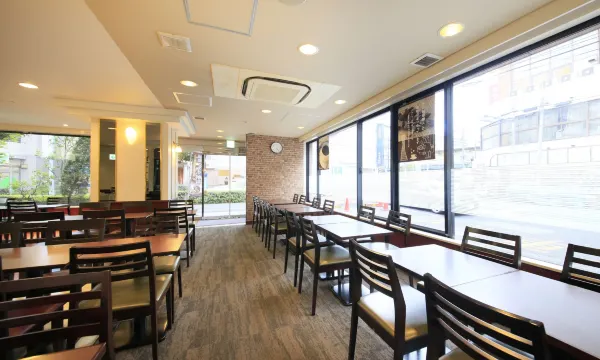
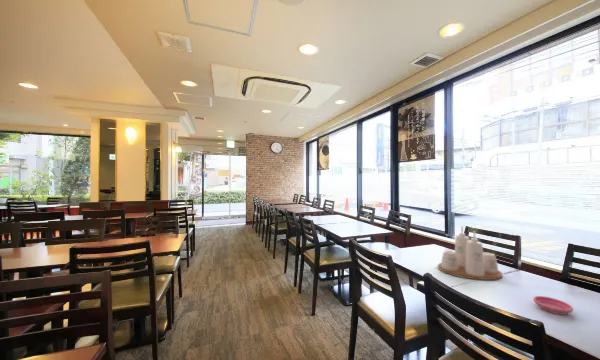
+ saucer (552, 305)
+ condiment set (468, 249)
